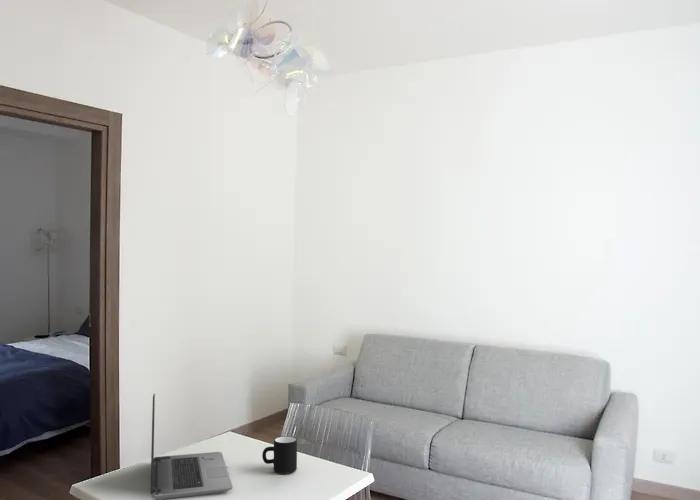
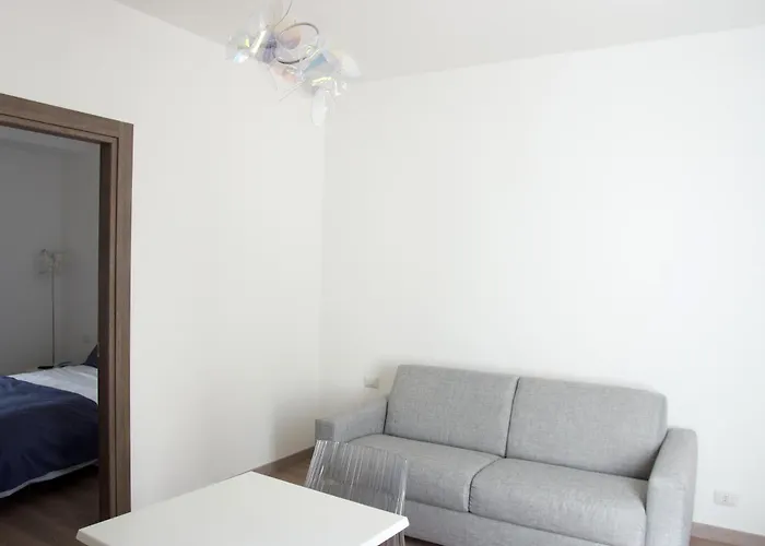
- laptop computer (189, 454)
- mug (279, 454)
